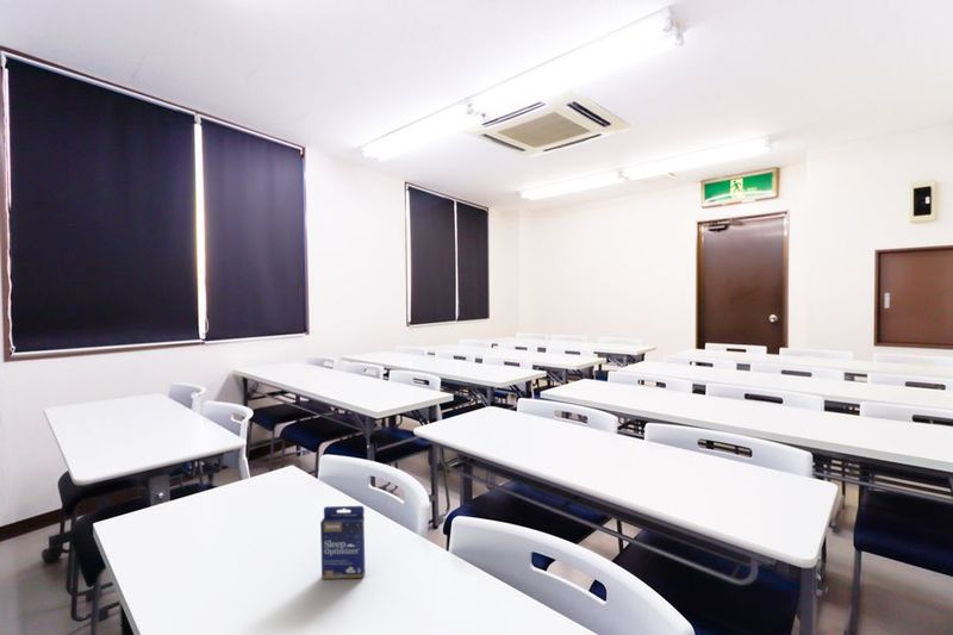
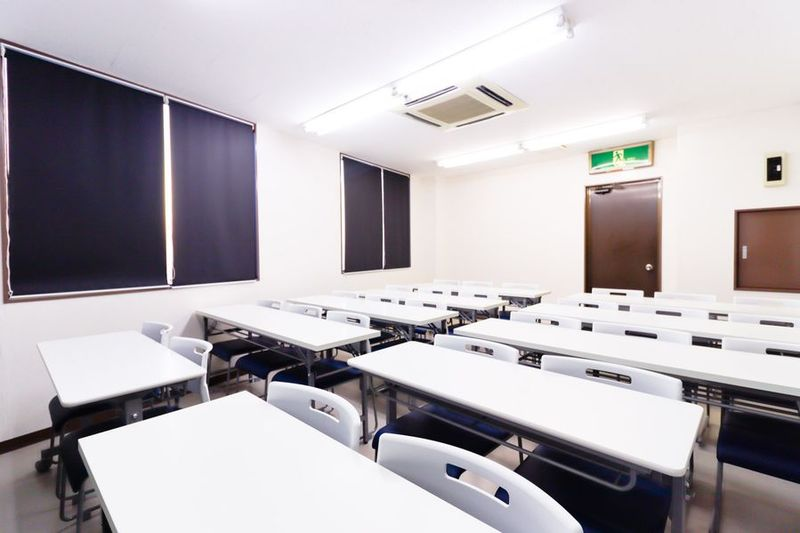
- small box (343, 542)
